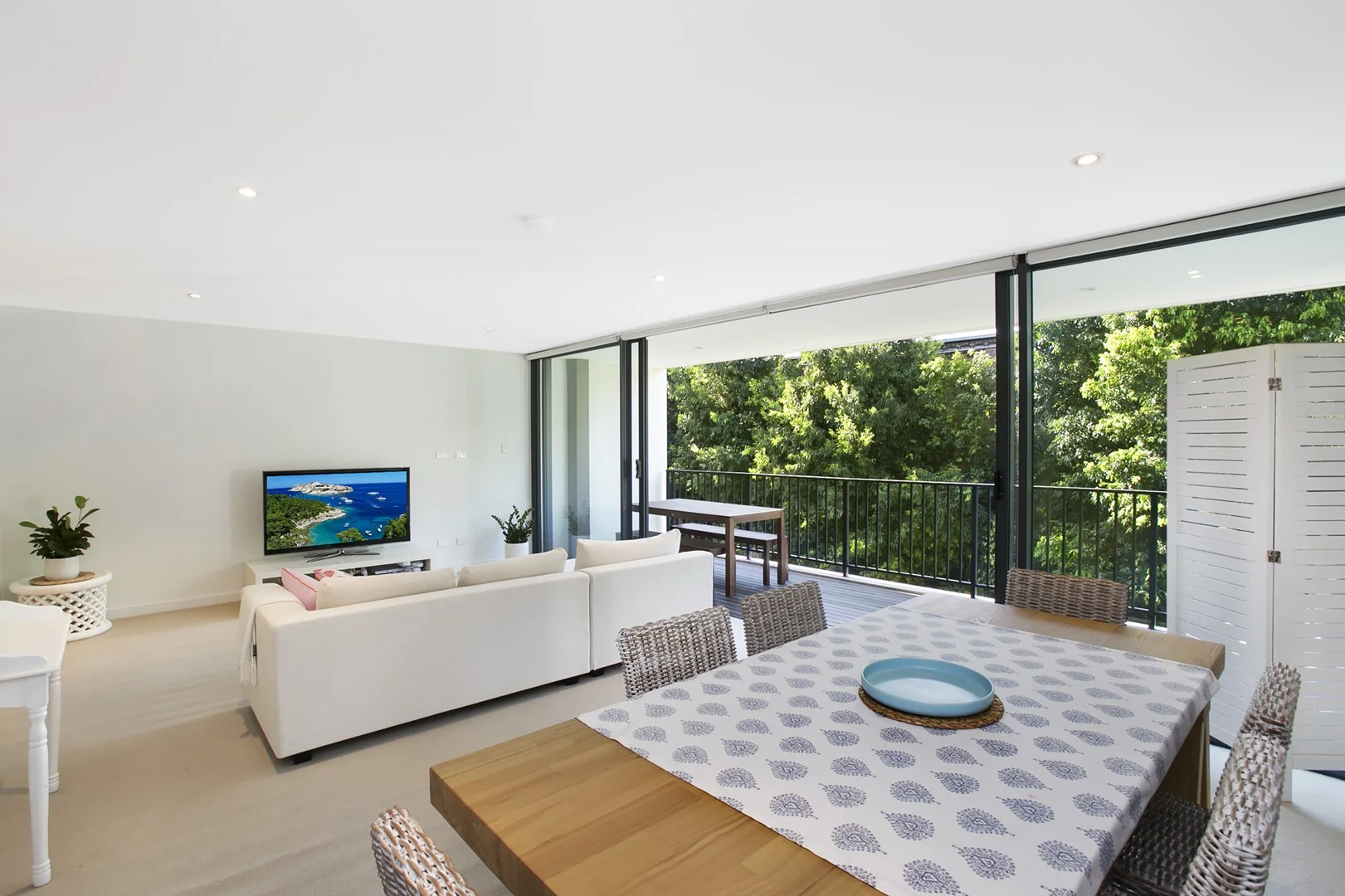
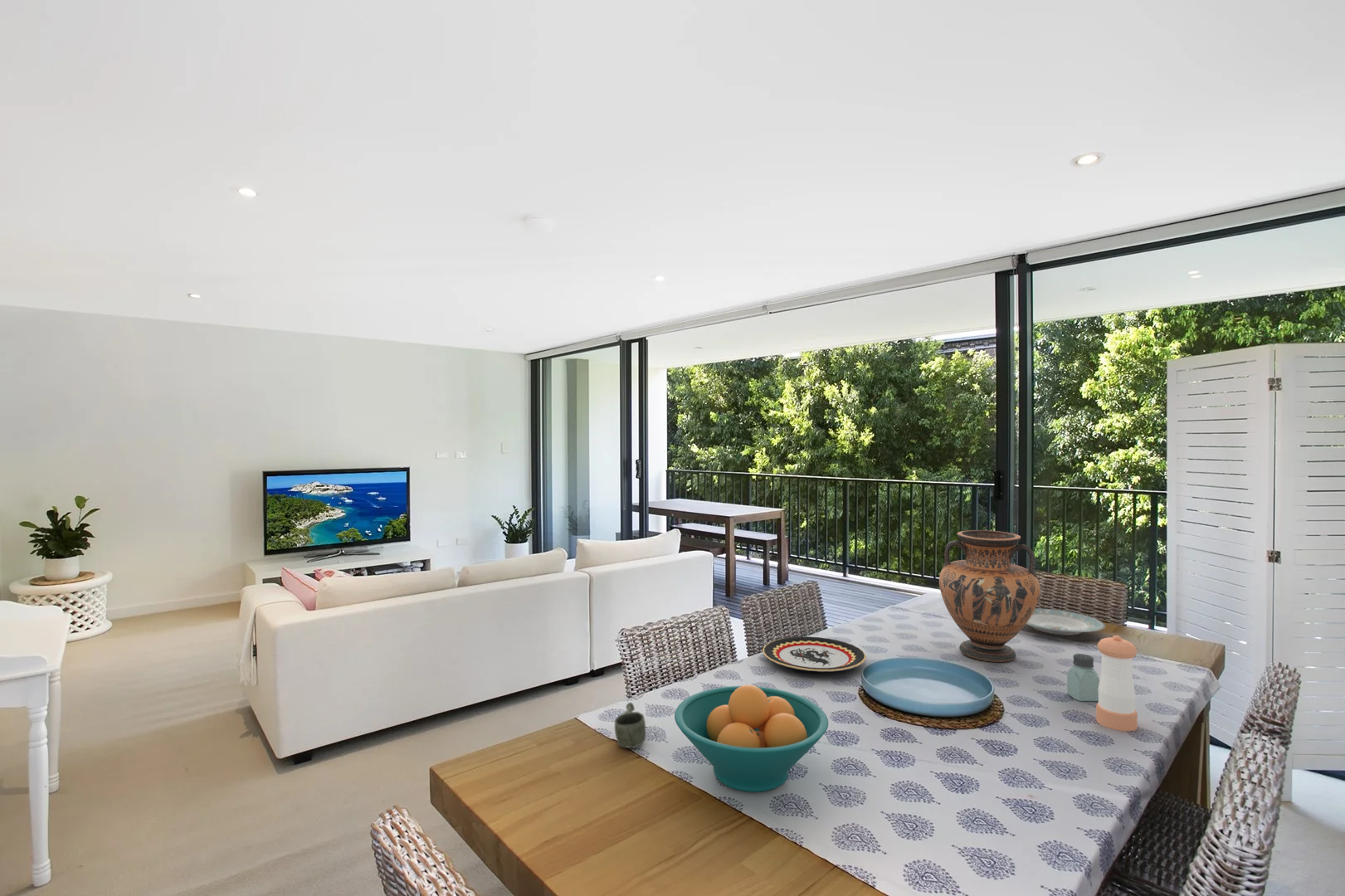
+ pepper shaker (1116, 679)
+ plate (813, 655)
+ fruit bowl (750, 730)
+ plate (1055, 624)
+ saltshaker (1083, 677)
+ vase (987, 593)
+ cup (630, 723)
